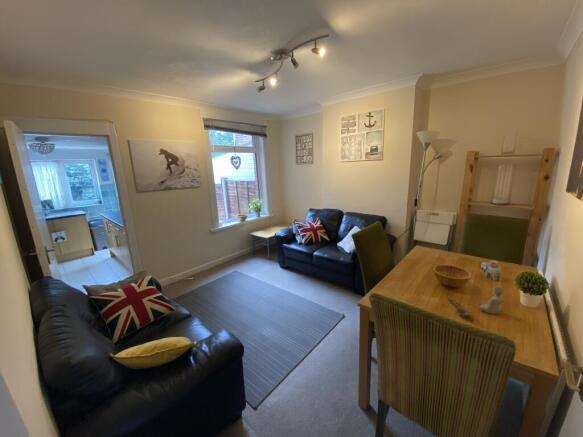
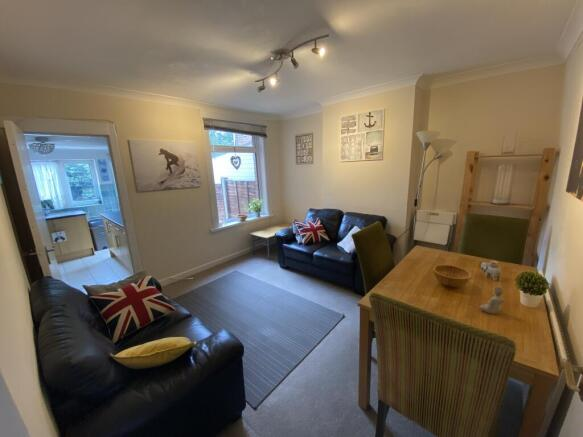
- spoon (456, 305)
